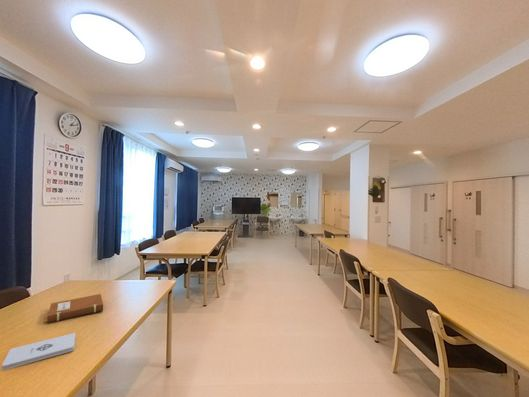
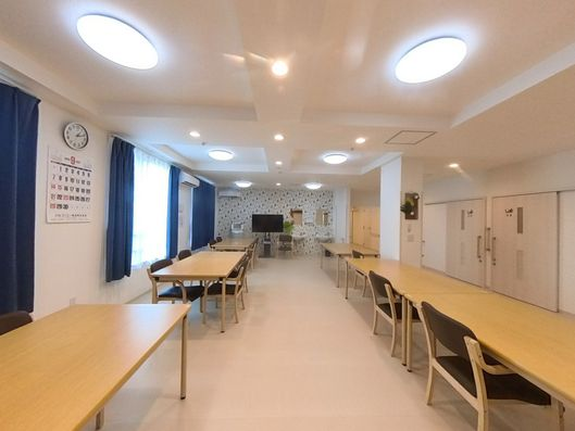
- notebook (75, 307)
- notepad (42, 349)
